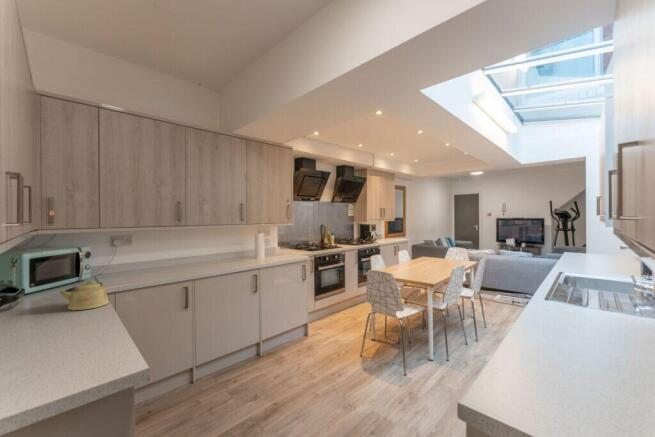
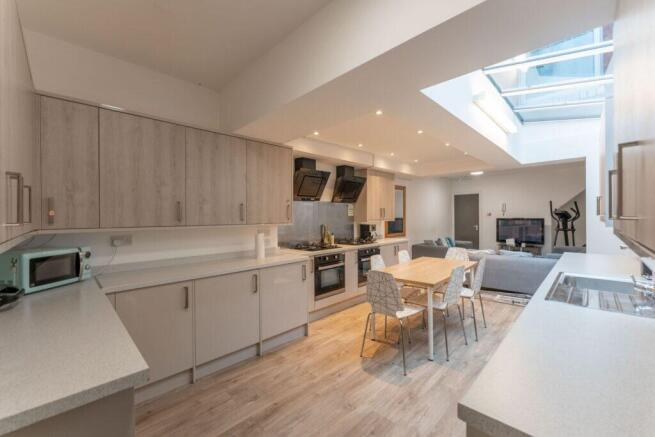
- kettle (84, 293)
